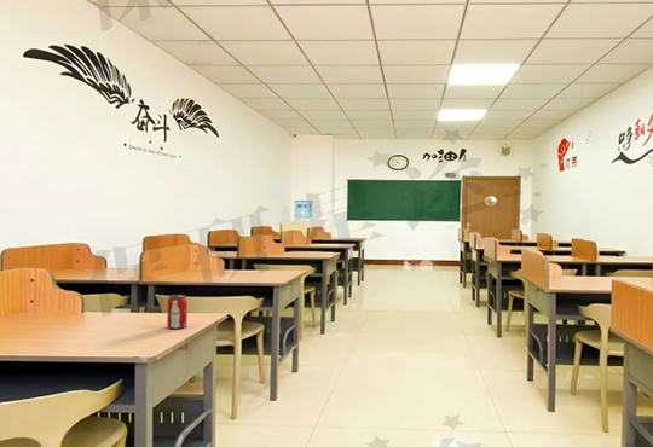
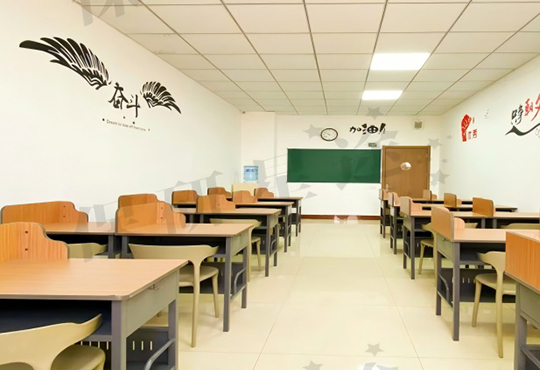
- beverage can (177, 310)
